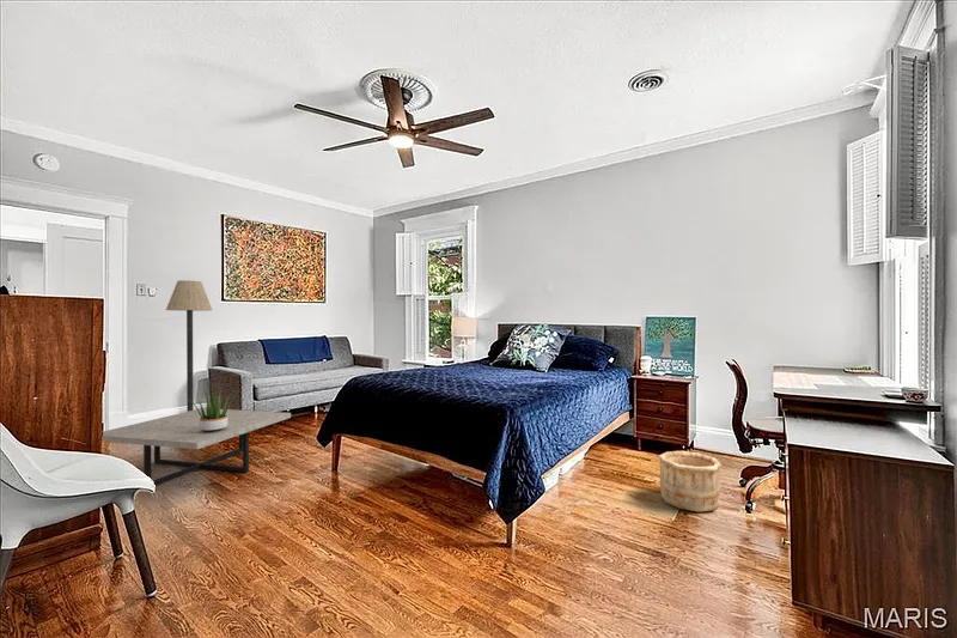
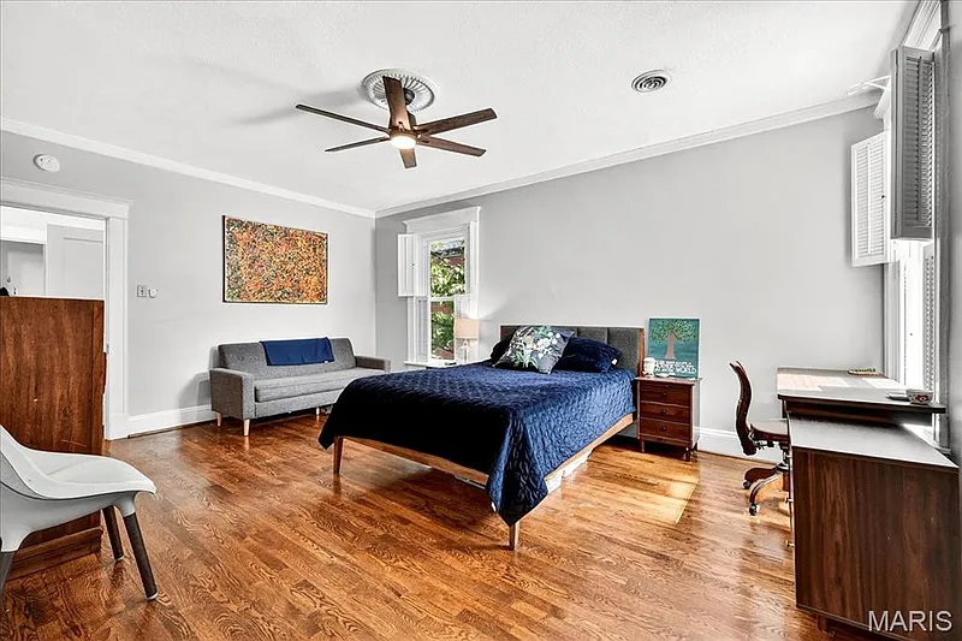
- potted plant (213, 408)
- coffee table (200, 444)
- wooden bucket (689, 480)
- floor lamp (189, 354)
